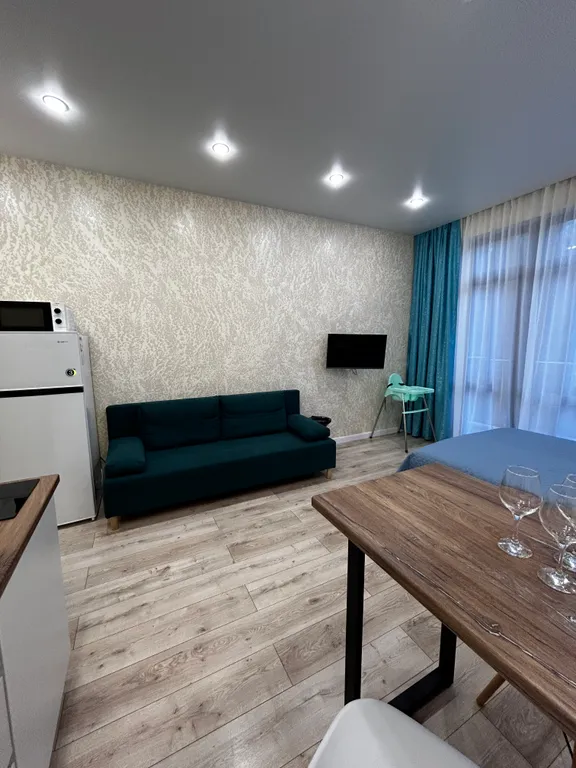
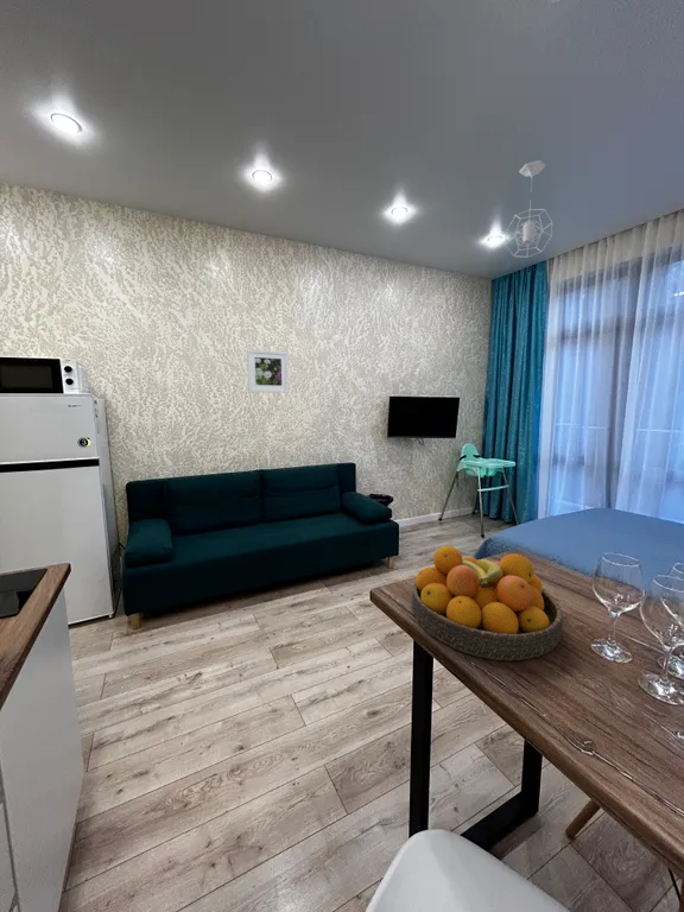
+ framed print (268, 372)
+ fruit bowl (482, 585)
+ pendant light (530, 213)
